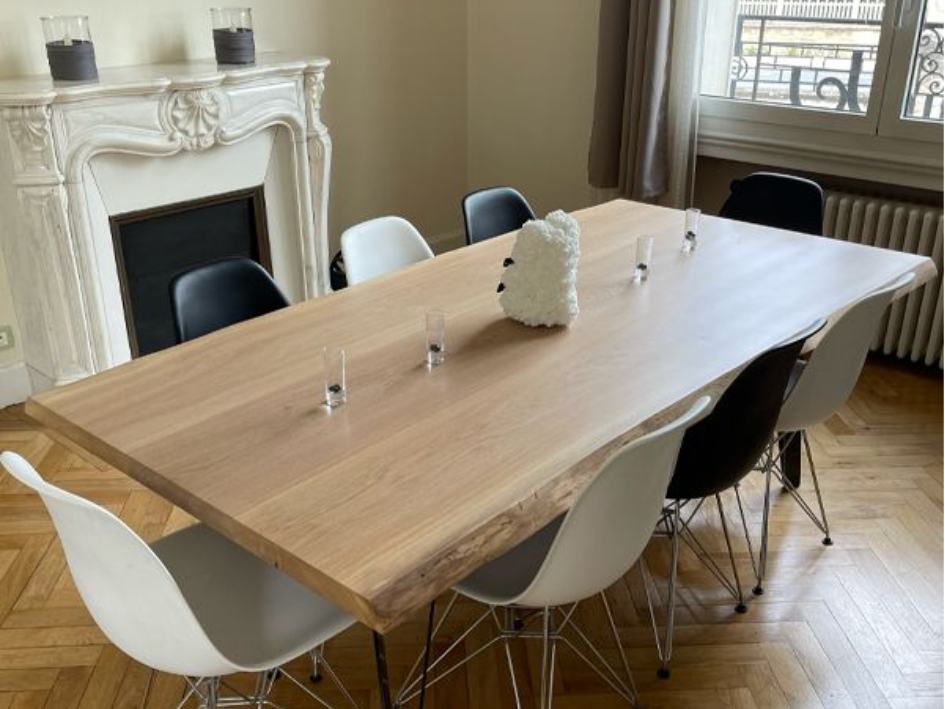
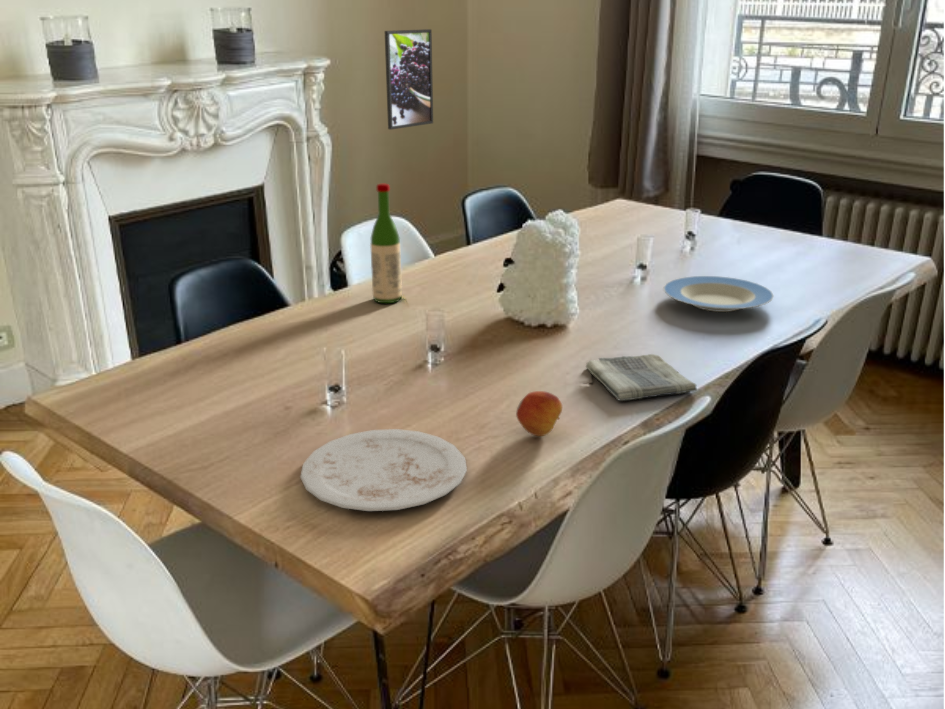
+ fruit (539, 413)
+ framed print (409, 79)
+ plate (717, 297)
+ dish towel (639, 373)
+ wine bottle (385, 243)
+ plate (384, 468)
